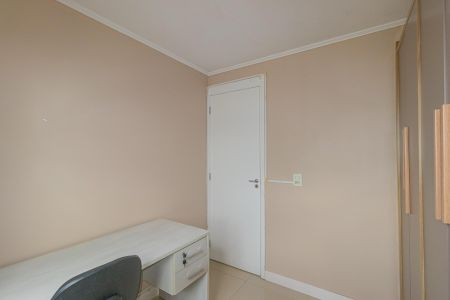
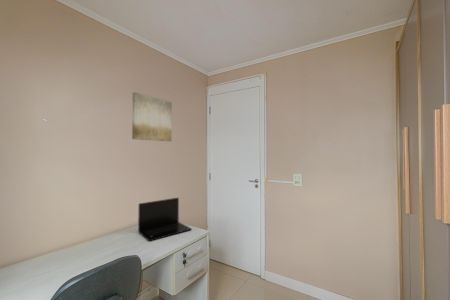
+ wall art (153, 118)
+ laptop (165, 217)
